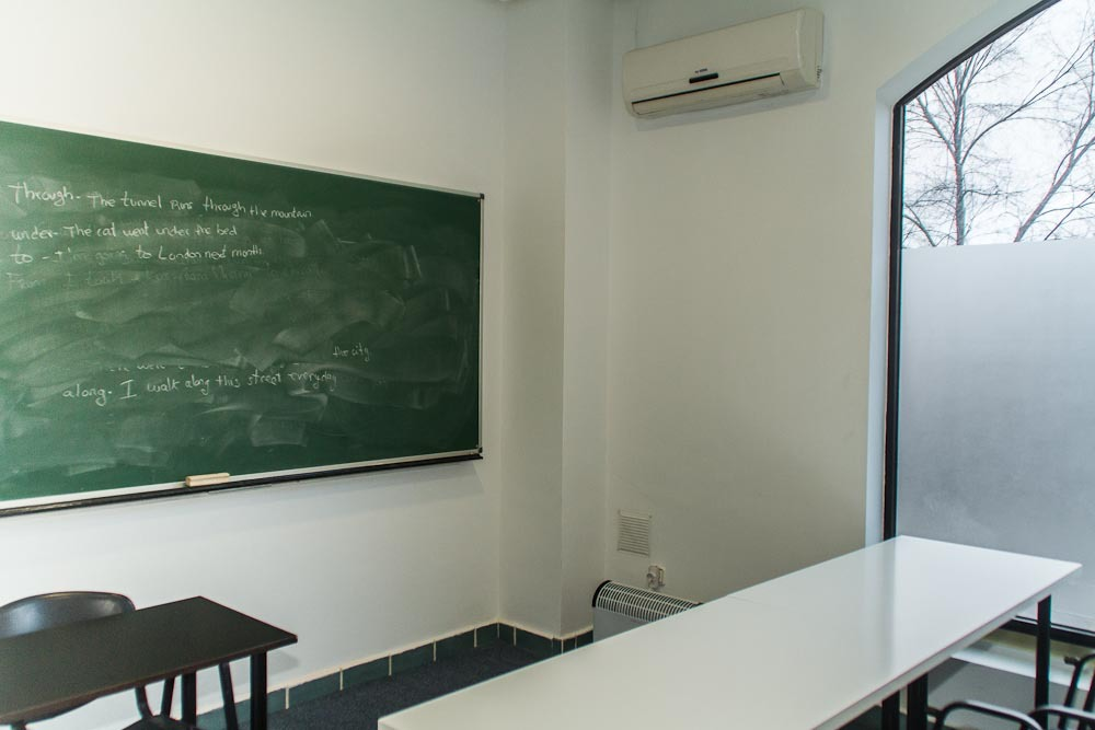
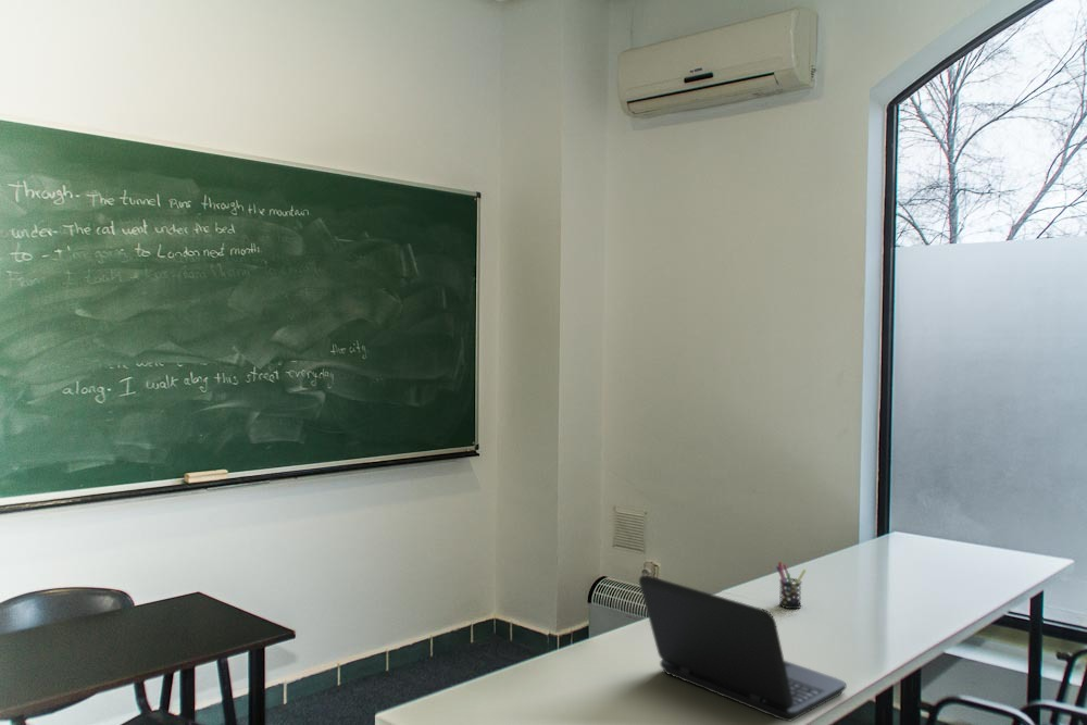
+ pen holder (788, 584)
+ laptop (741, 632)
